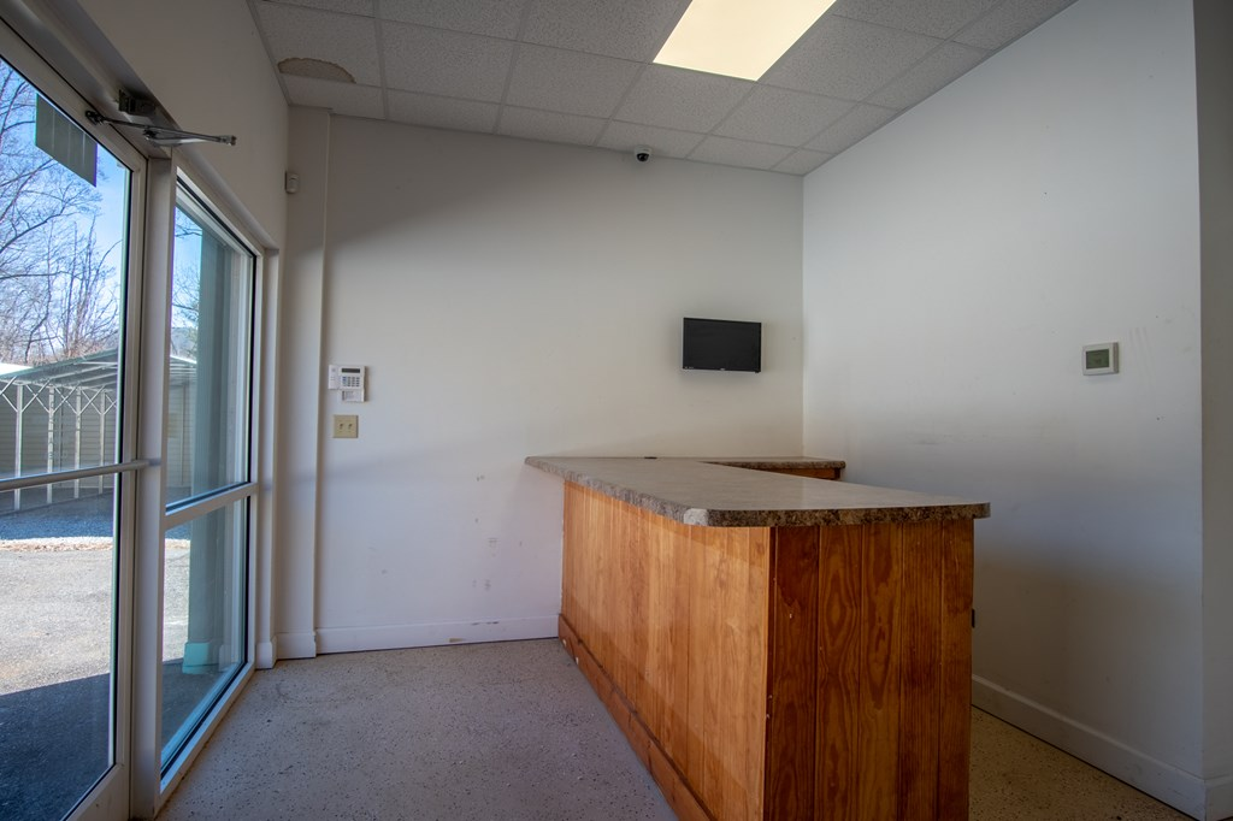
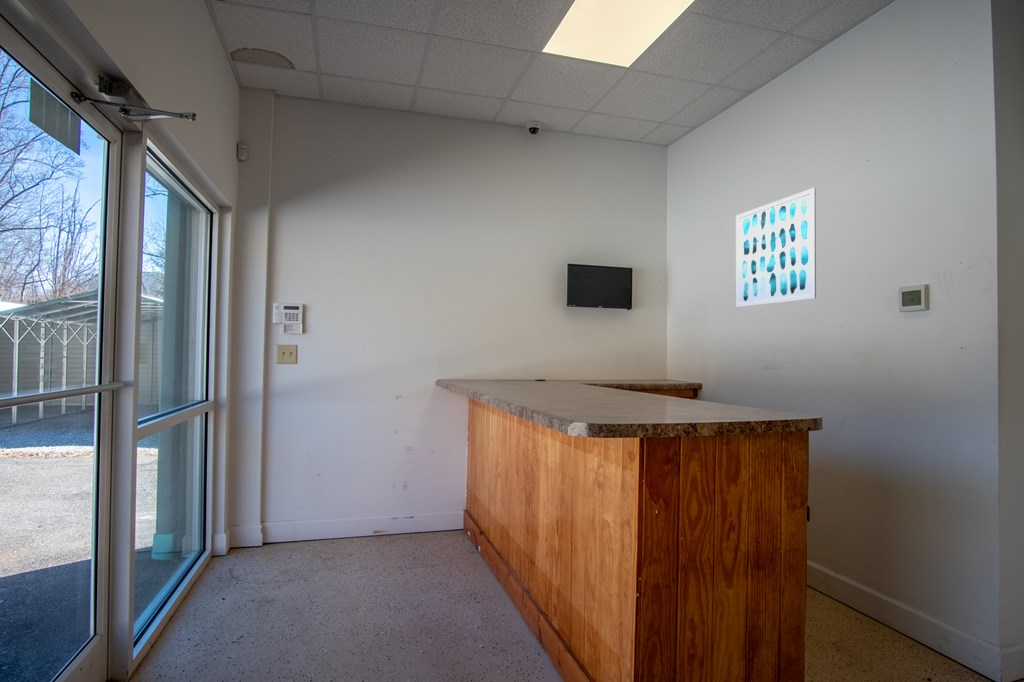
+ wall art (772, 253)
